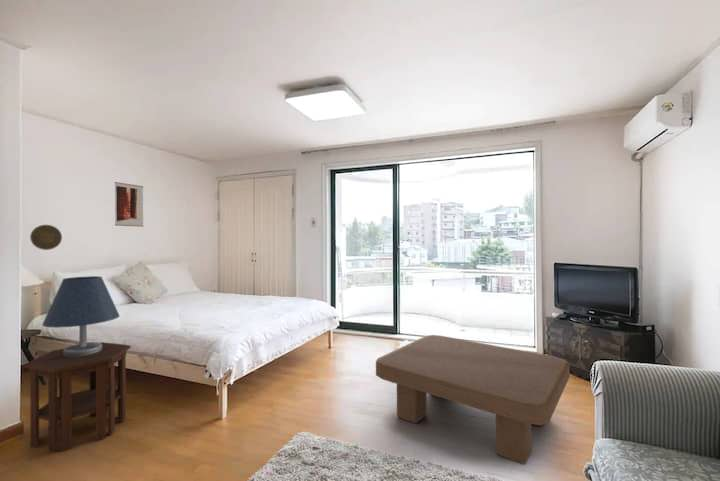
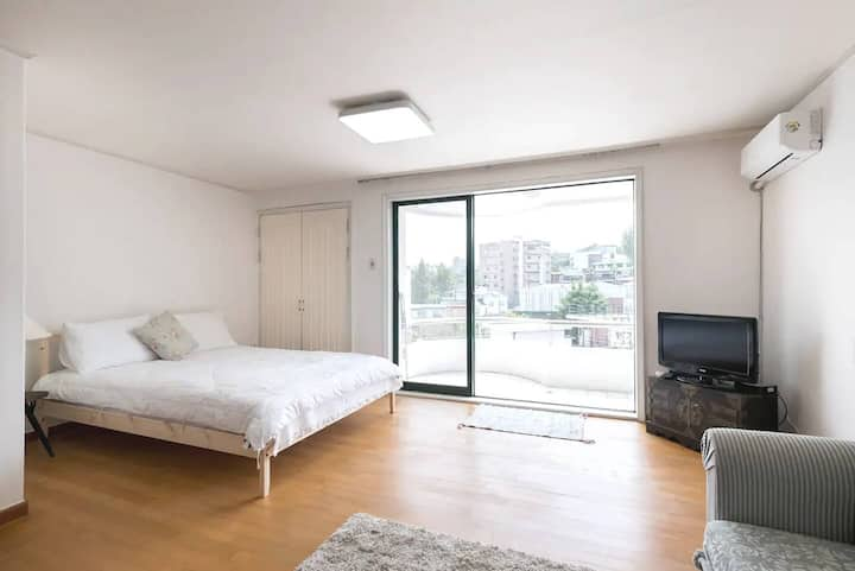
- table lamp (83, 314)
- wall art (129, 205)
- decorative plate (47, 237)
- side table (81, 392)
- coffee table (471, 388)
